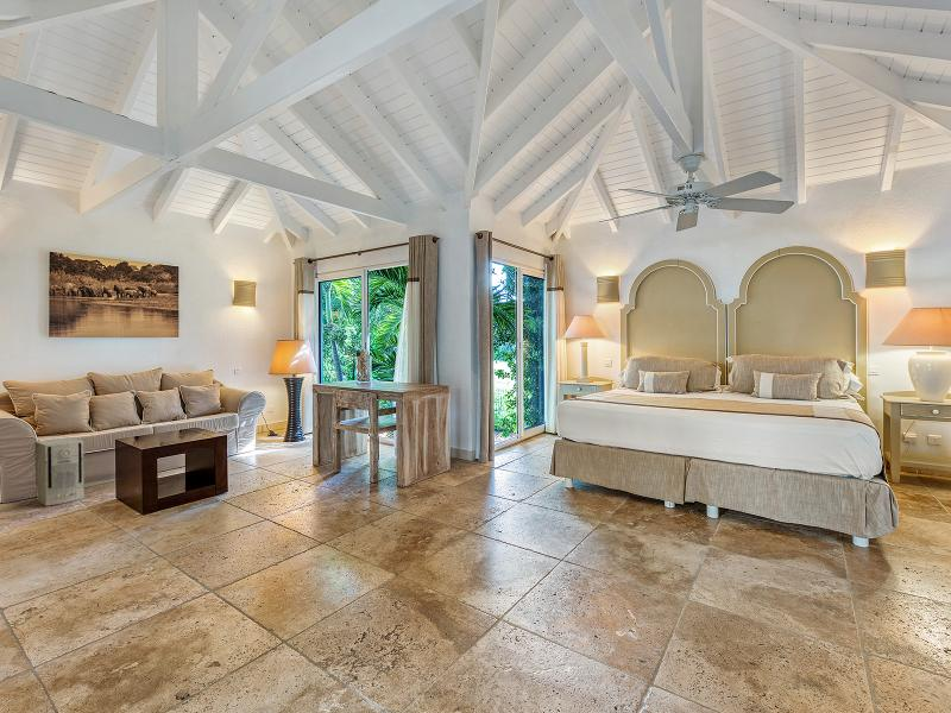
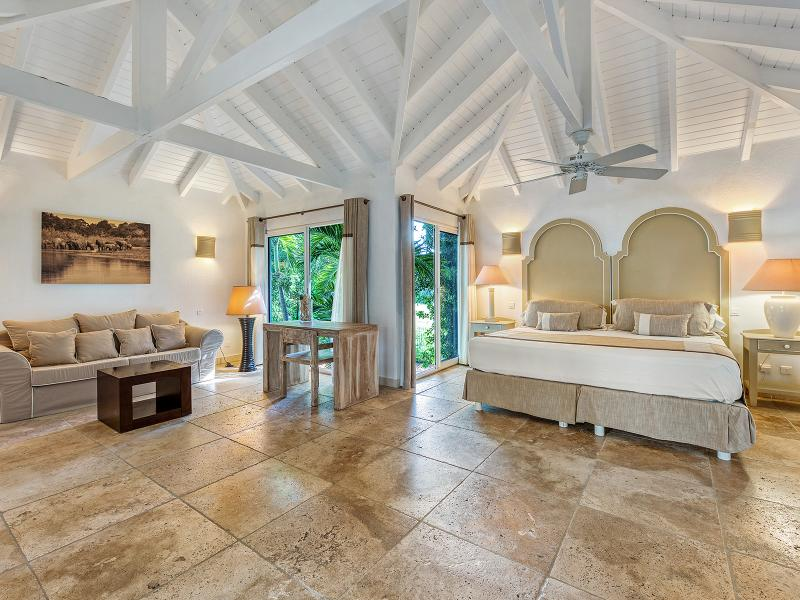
- air purifier (59, 469)
